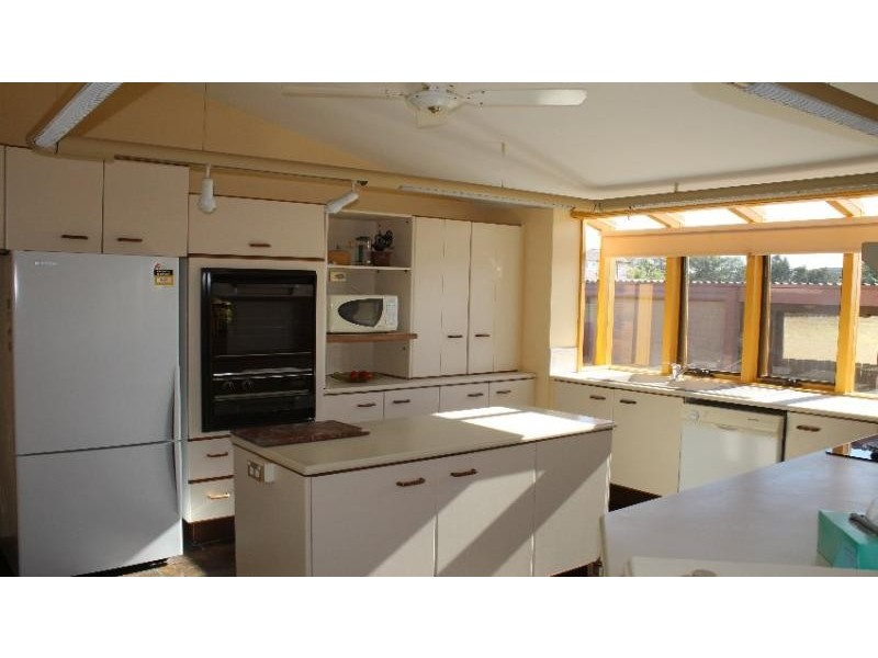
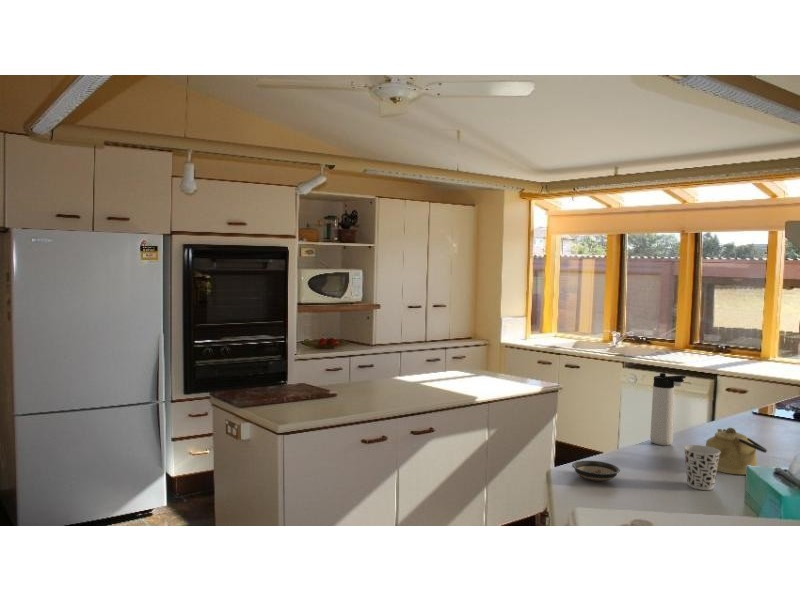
+ thermos bottle (667, 409)
+ kettle (729, 445)
+ cup (701, 467)
+ saucer (595, 472)
